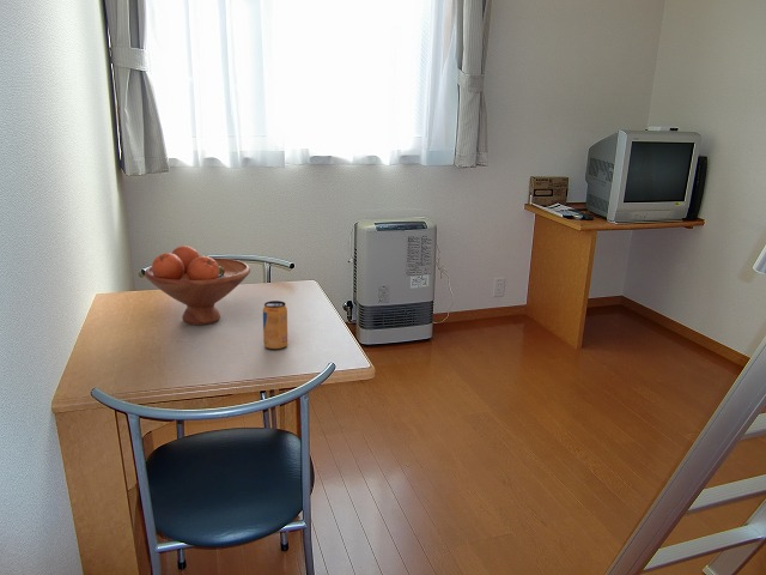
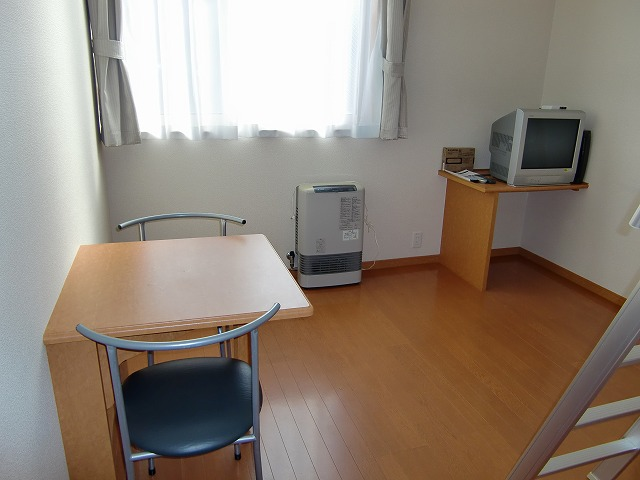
- beverage can (275, 325)
- fruit bowl (199, 284)
